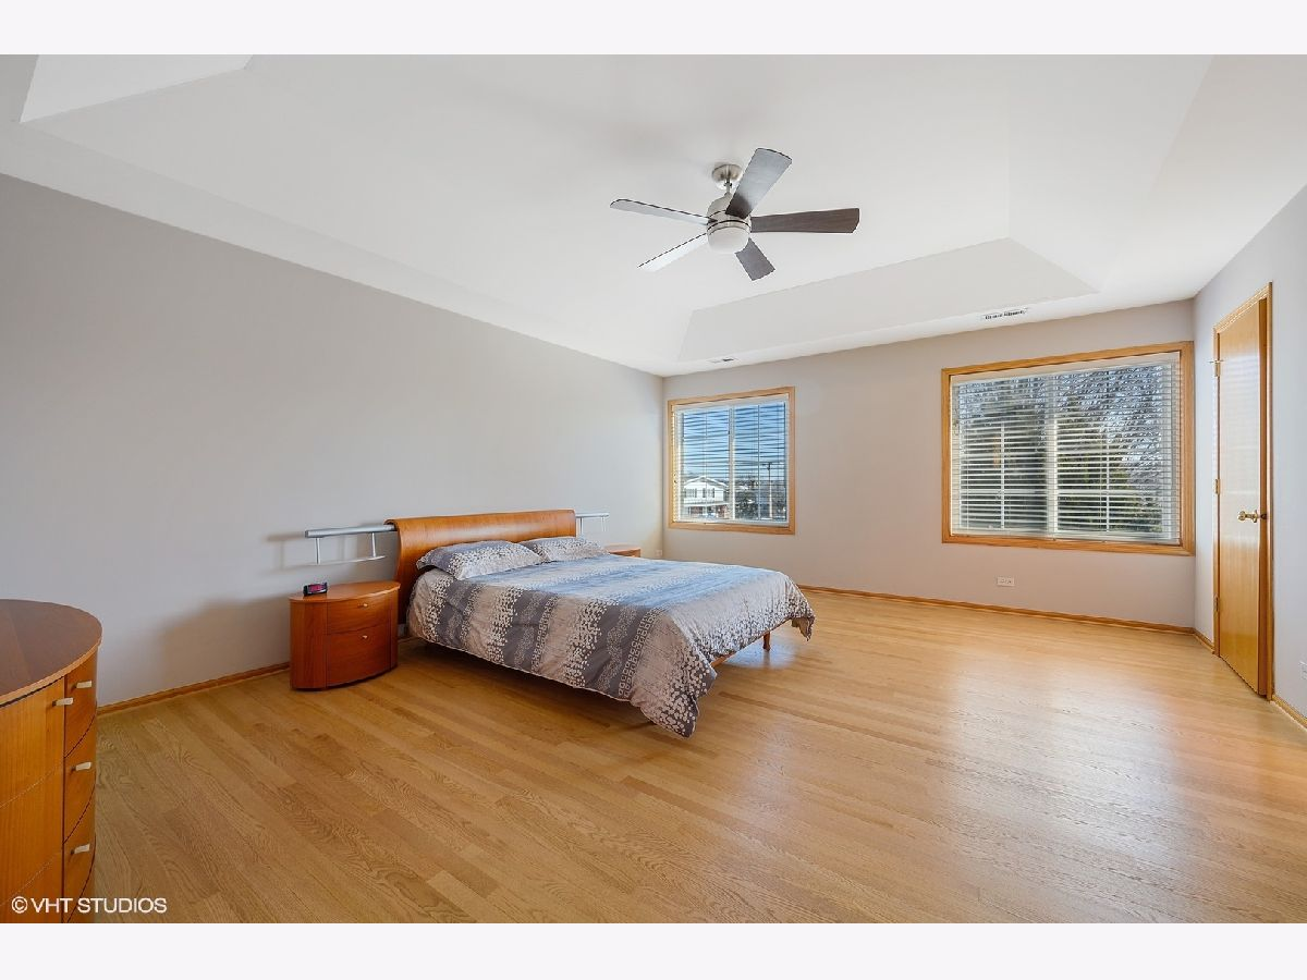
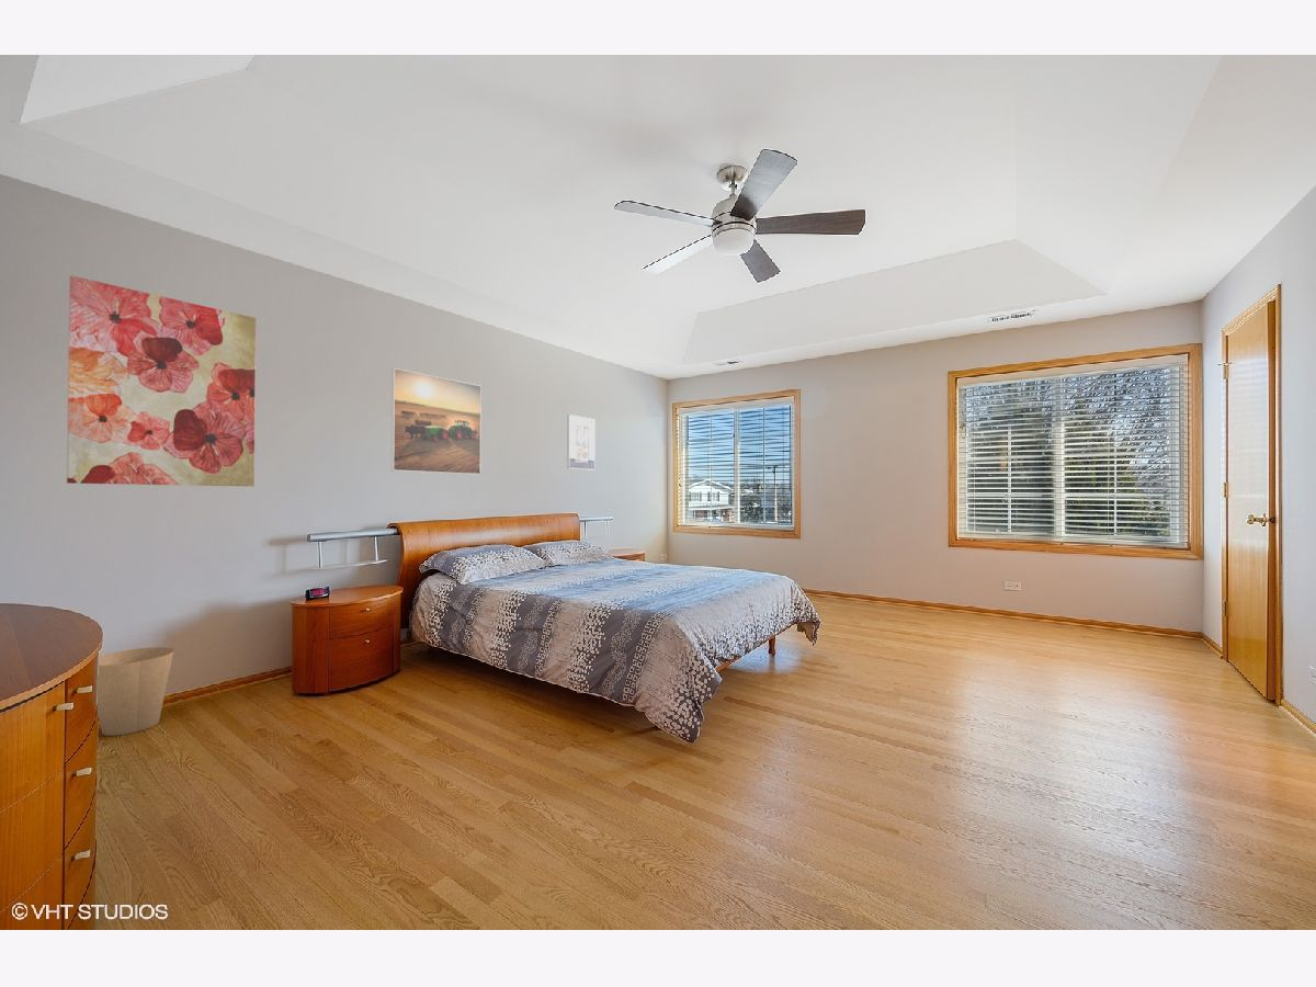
+ trash can (132, 691)
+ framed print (581, 443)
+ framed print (439, 424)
+ wall art (171, 392)
